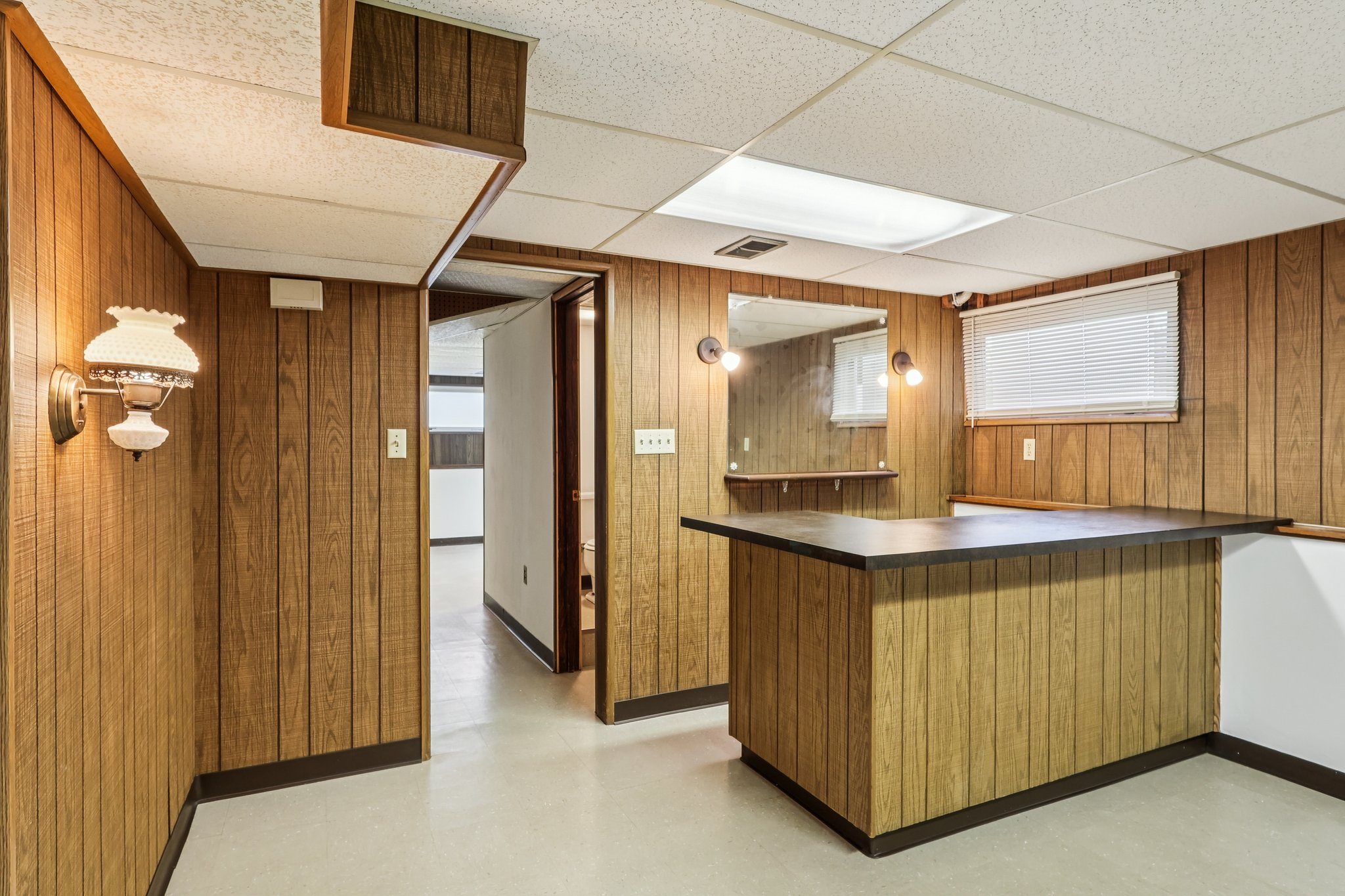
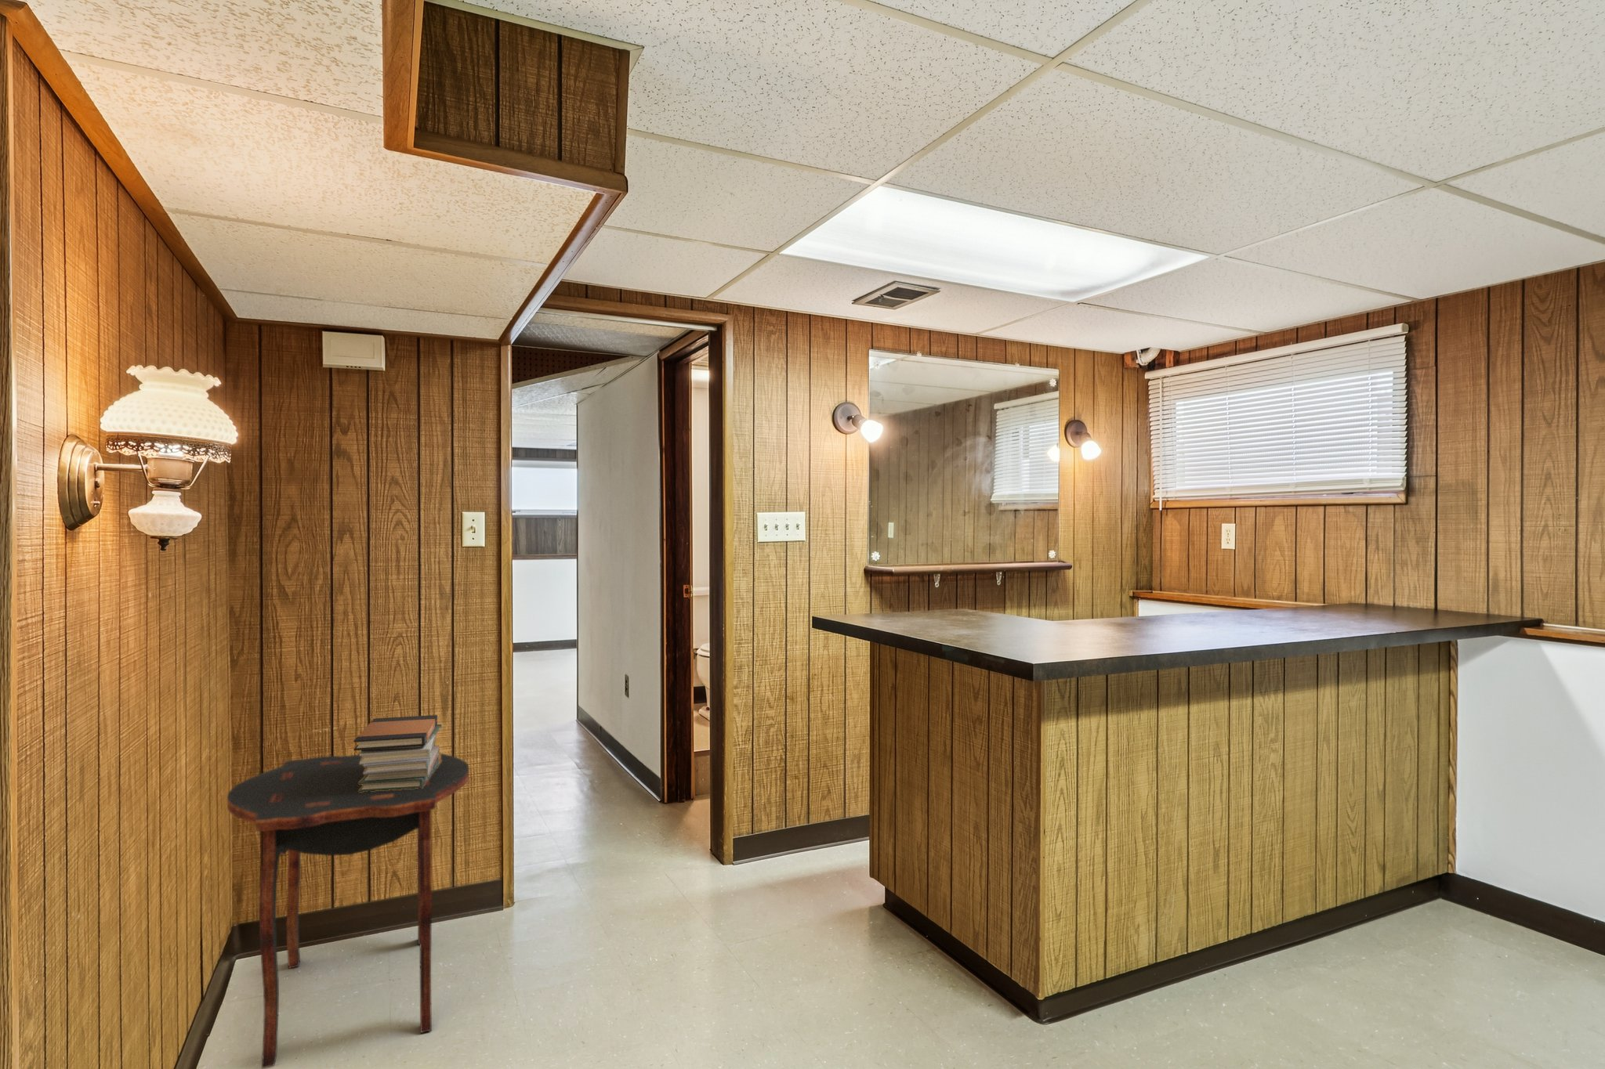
+ book stack (400, 750)
+ side table (350, 854)
